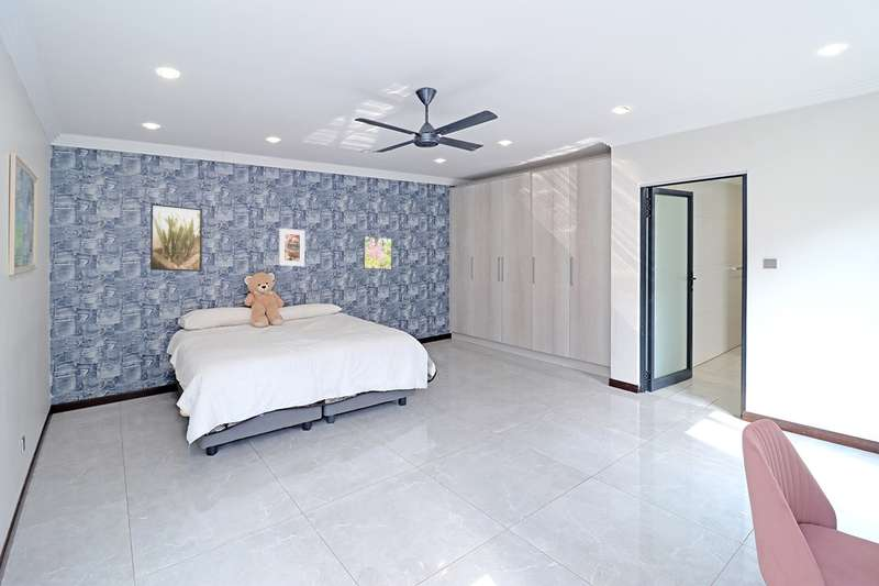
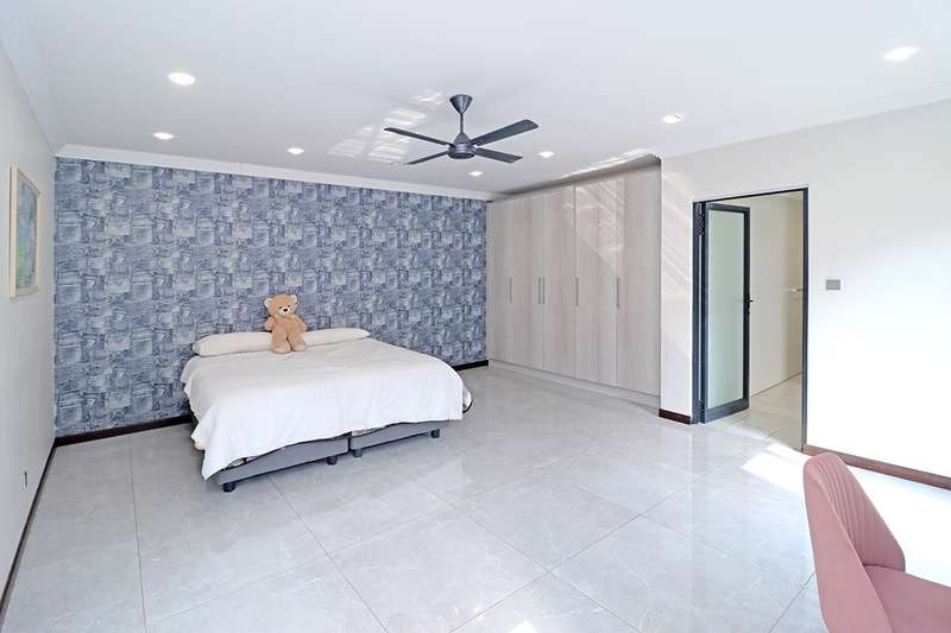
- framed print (177, 239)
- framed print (378, 253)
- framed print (291, 247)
